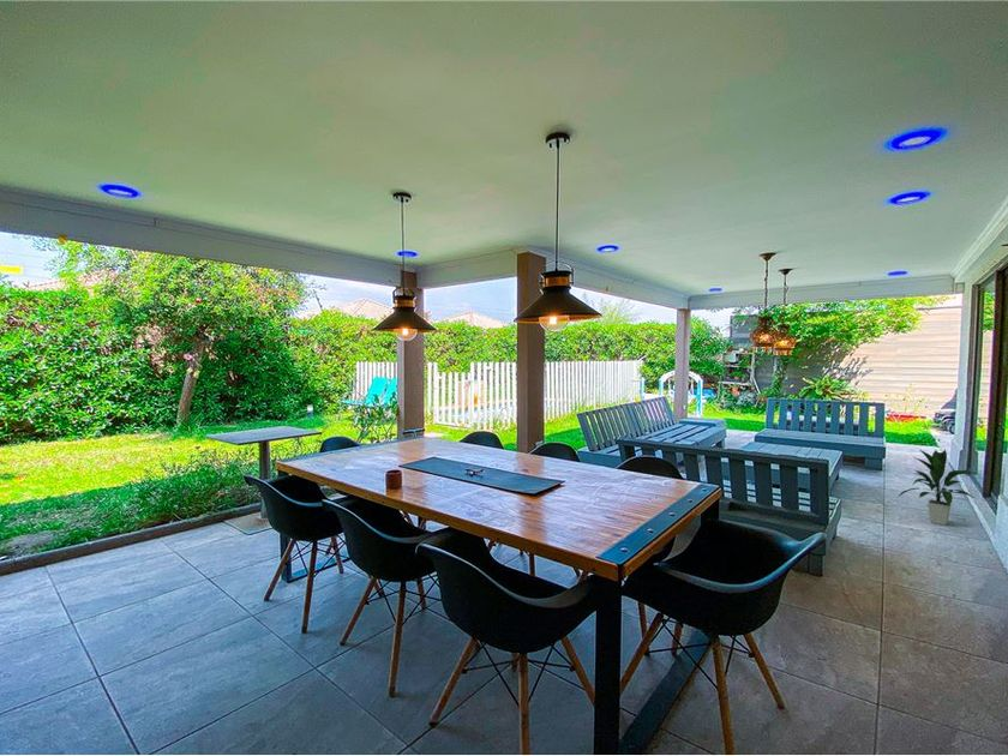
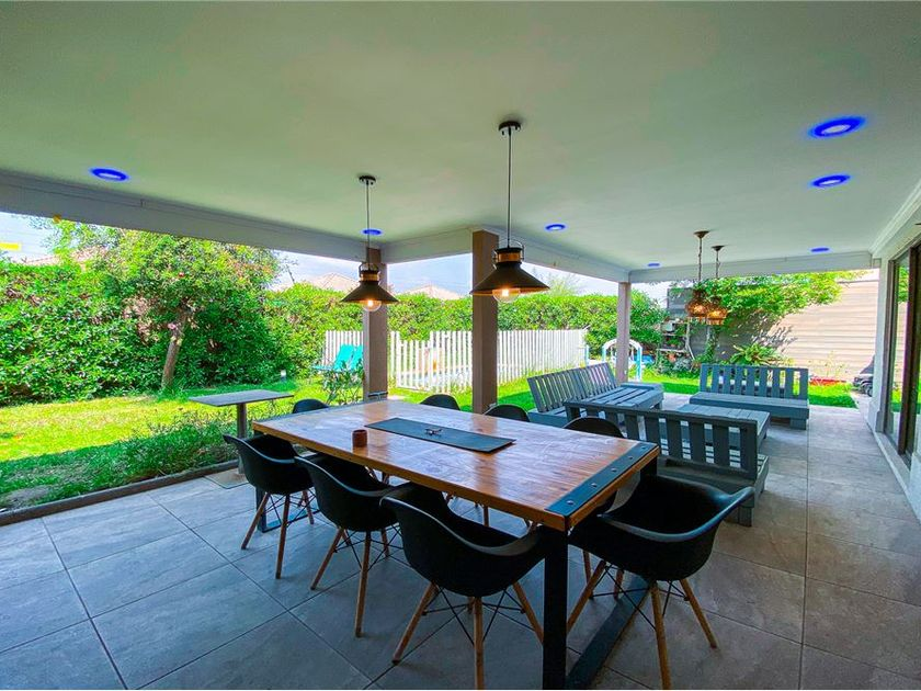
- indoor plant (936, 484)
